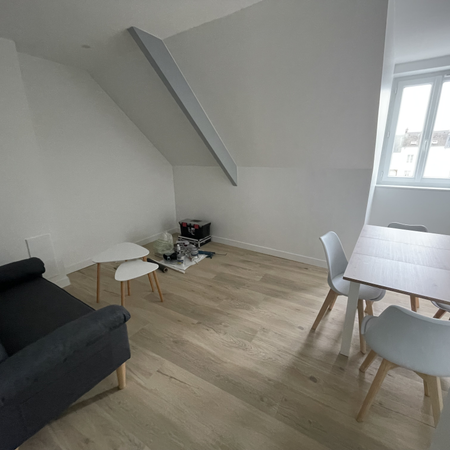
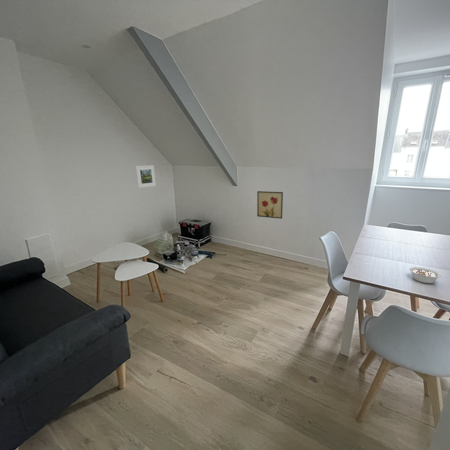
+ wall art (269, 204)
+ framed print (146, 176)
+ legume (425, 275)
